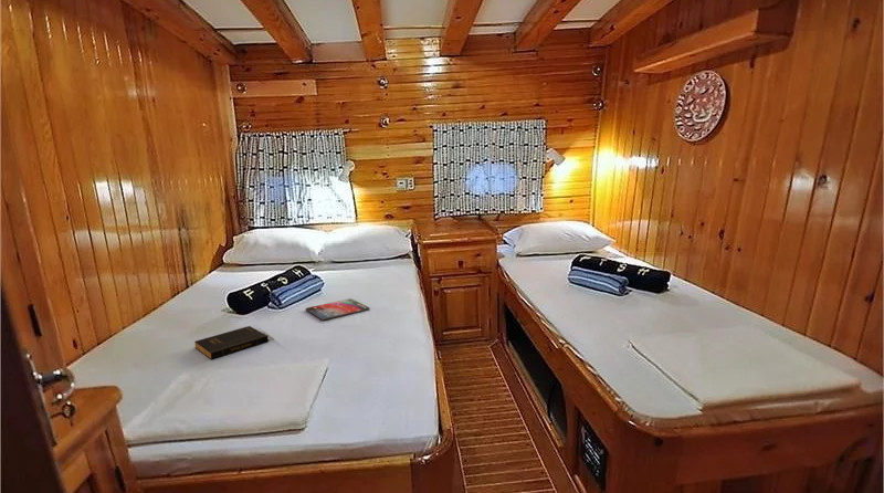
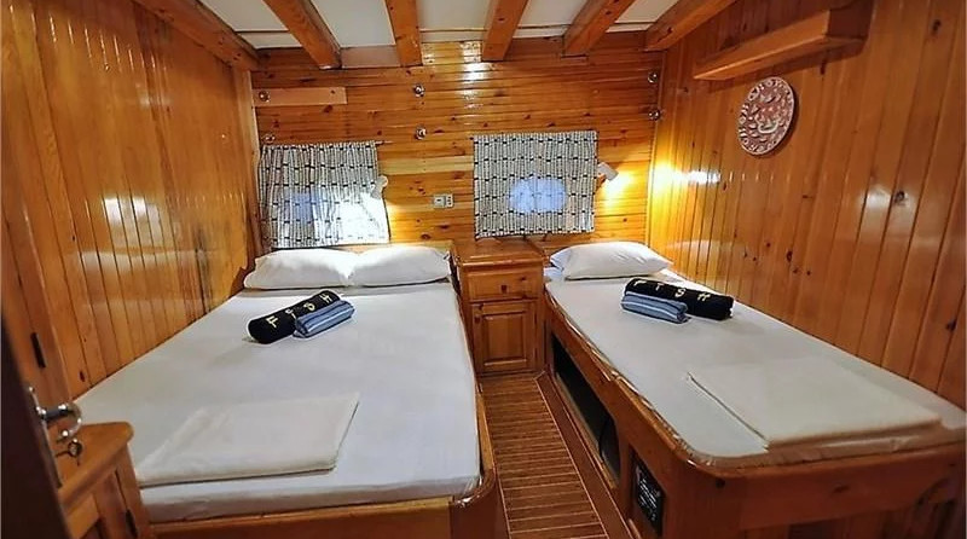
- tablet (337, 308)
- book (233, 340)
